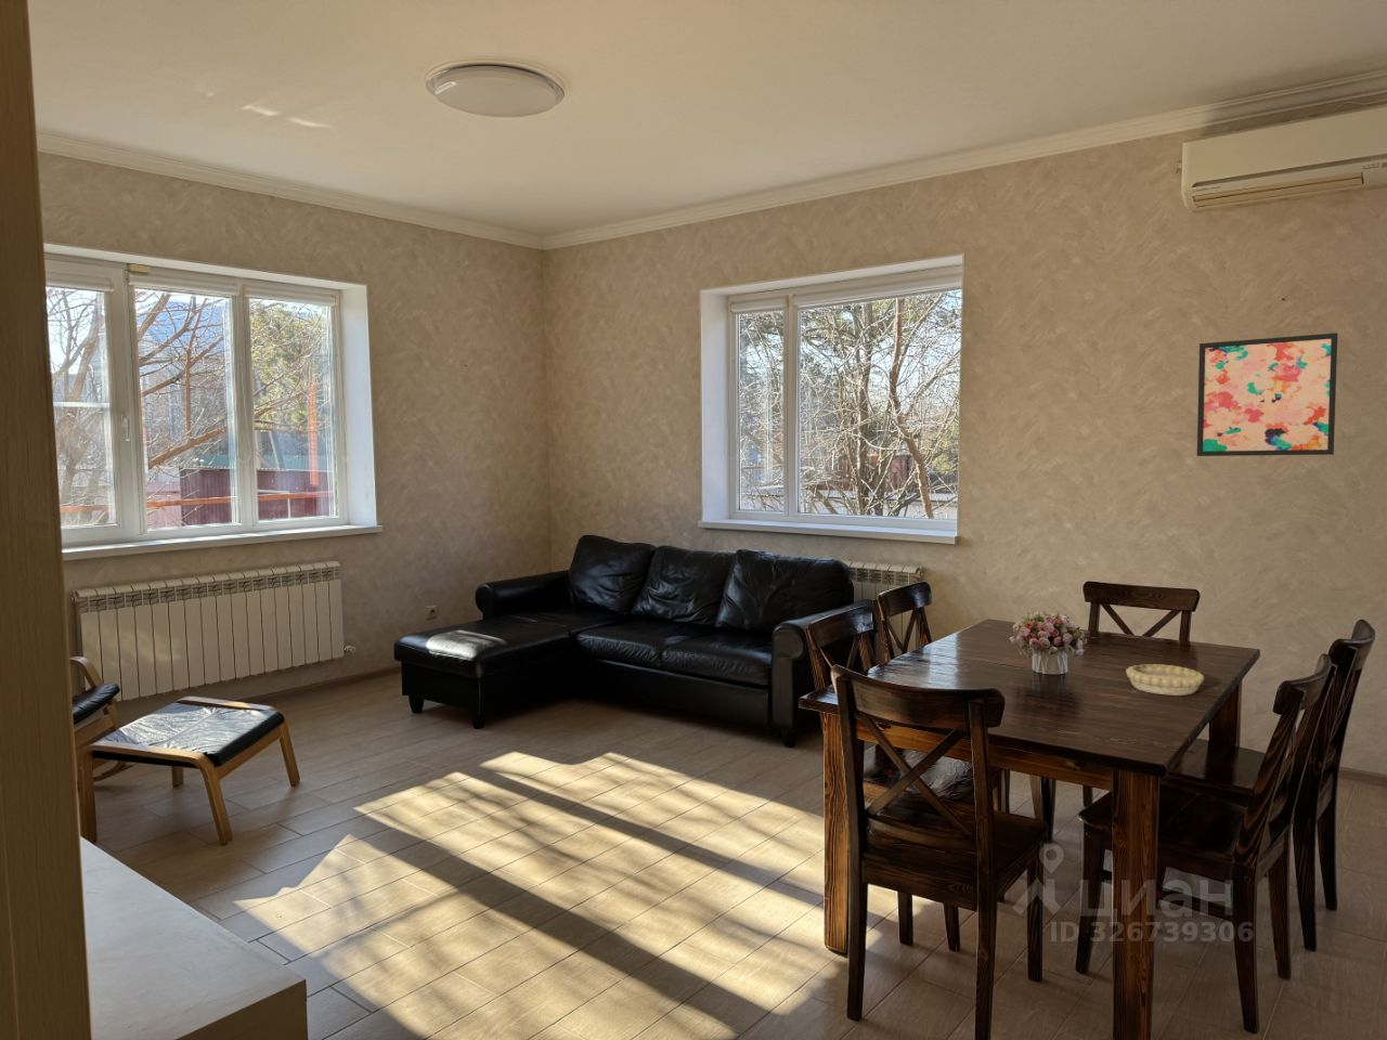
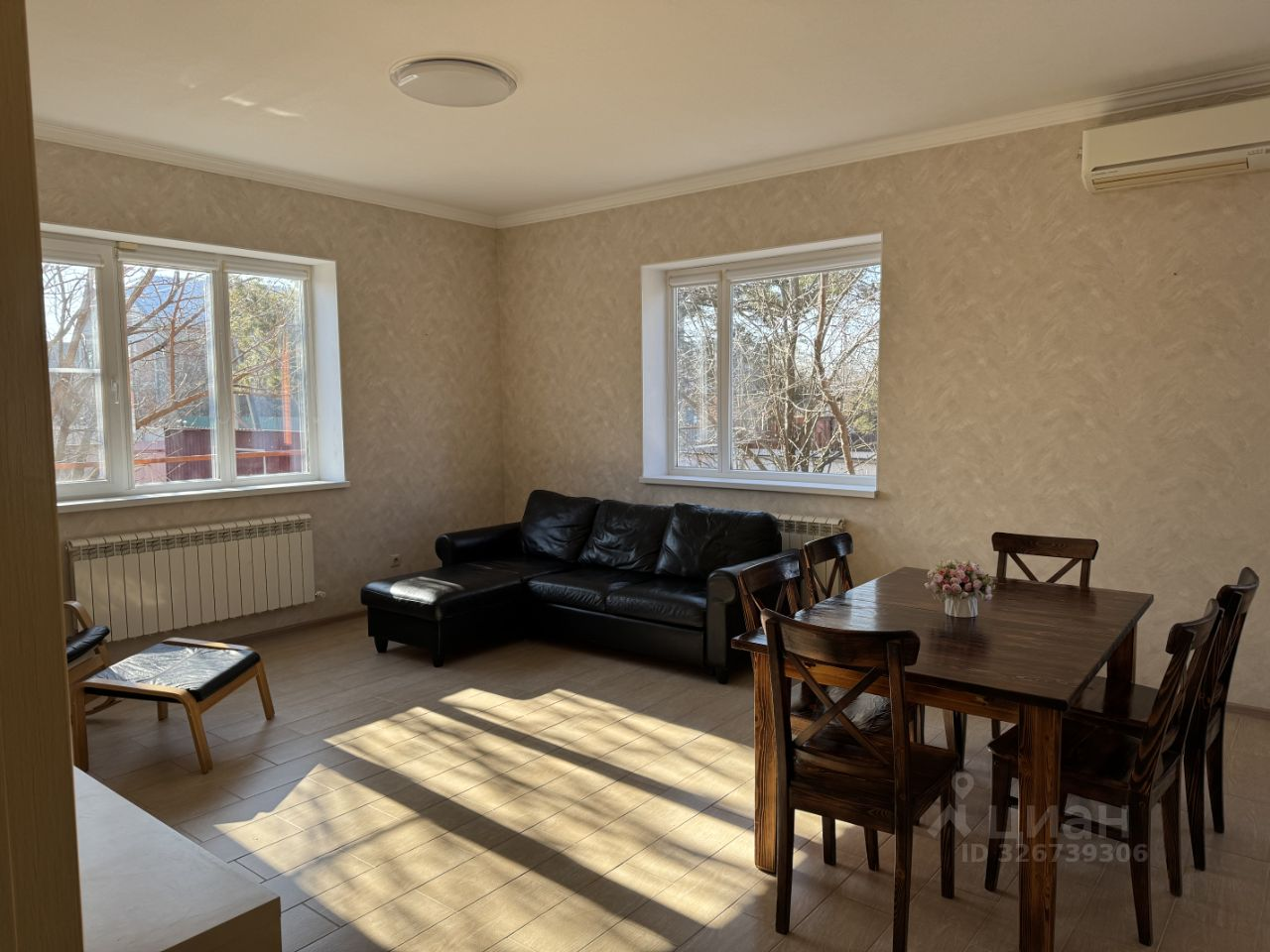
- decorative bowl (1164, 679)
- wall art (1264, 397)
